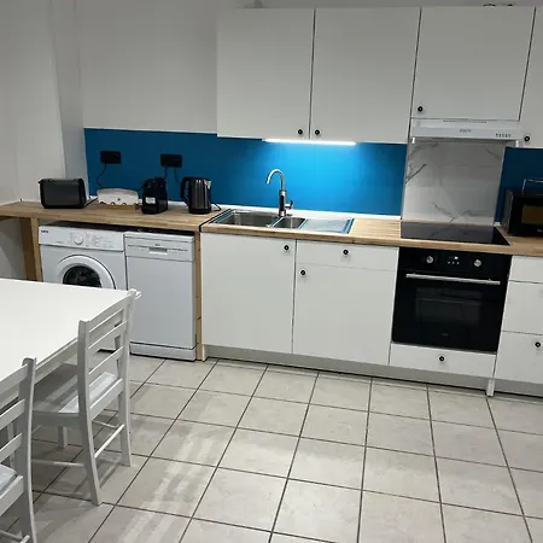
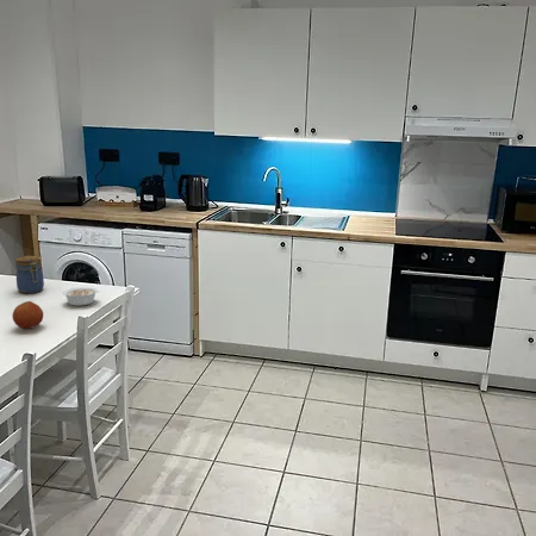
+ jar (30, 274)
+ legume (82, 295)
+ fruit (27, 314)
